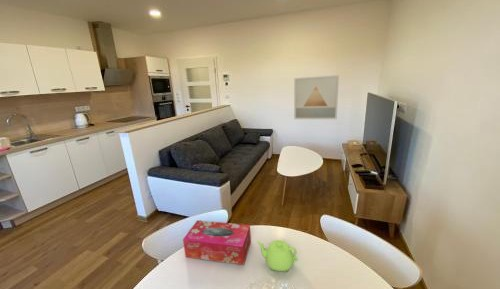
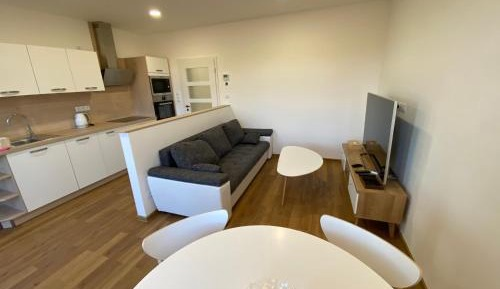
- teapot (277, 253)
- wall art (315, 98)
- tissue box (218, 240)
